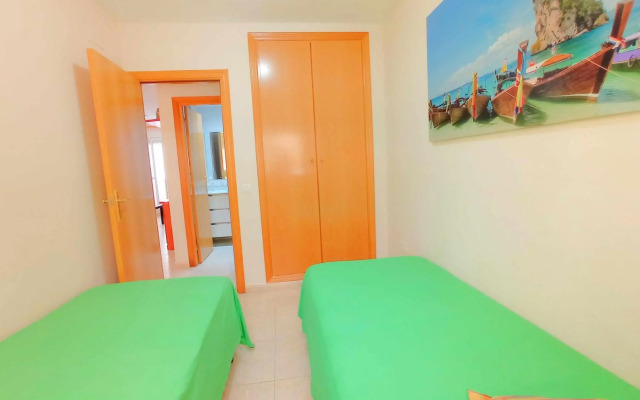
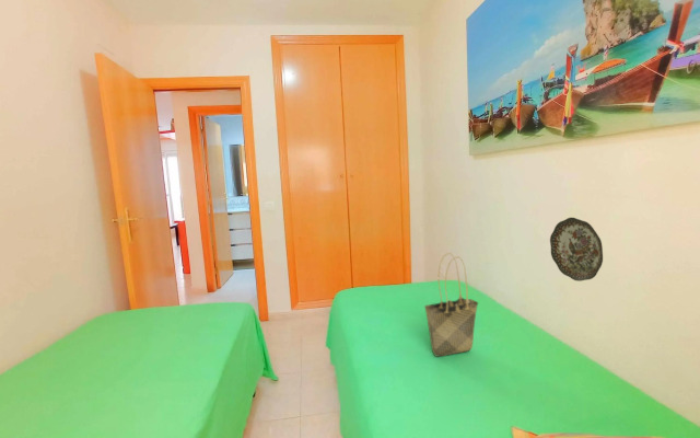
+ decorative plate (576, 249)
+ tote bag (451, 304)
